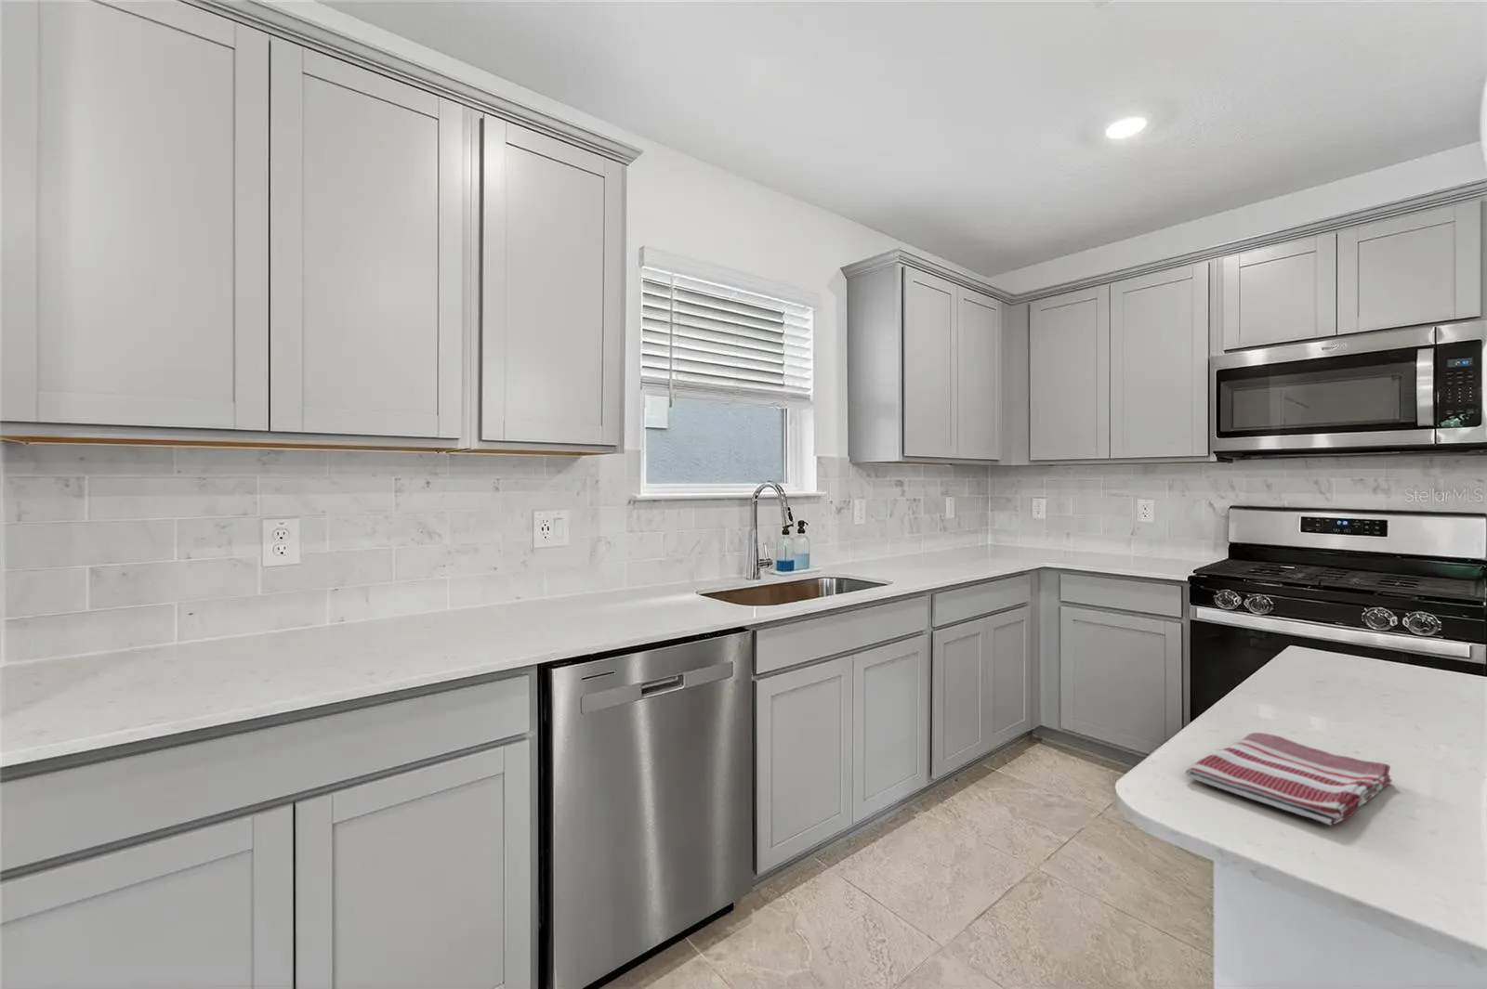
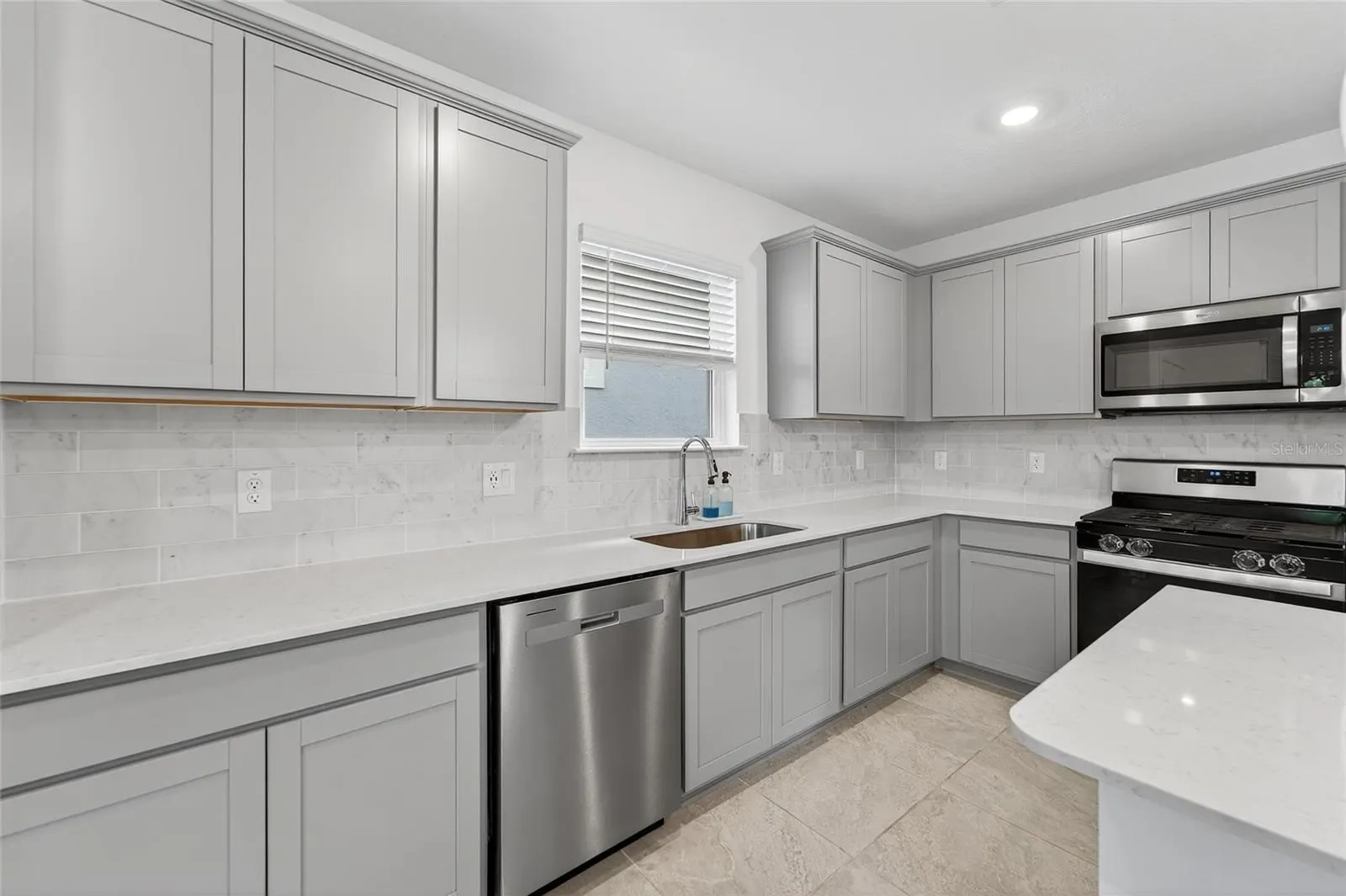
- dish towel (1287, 770)
